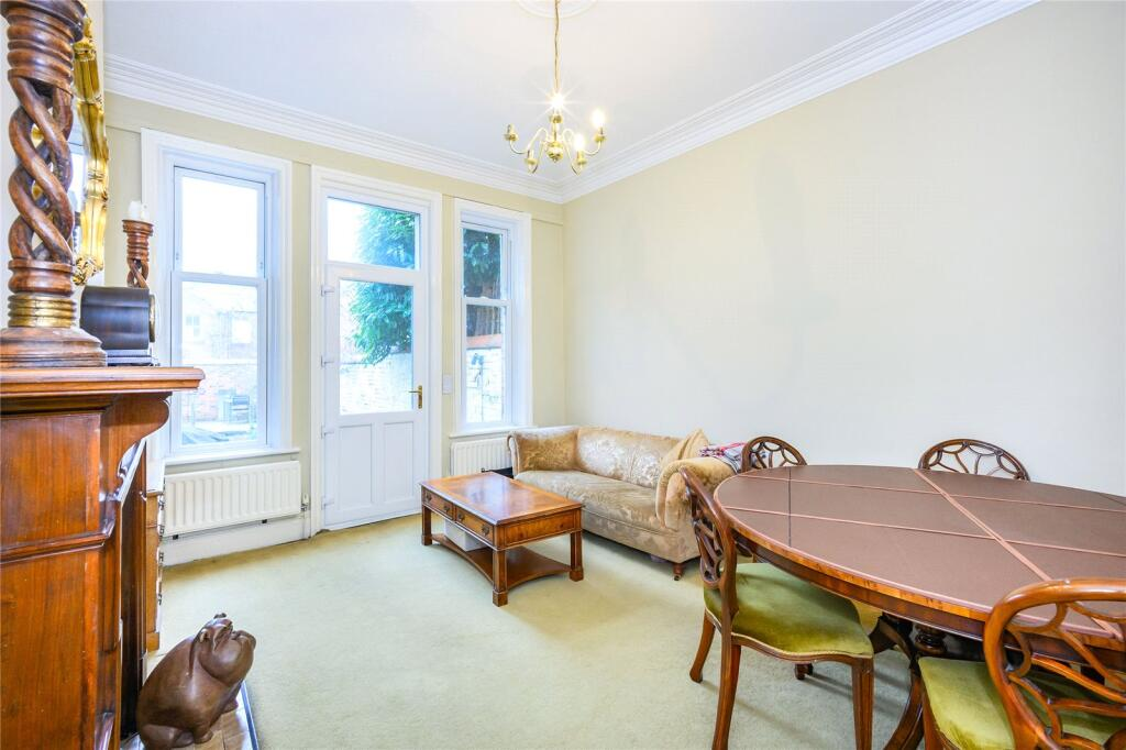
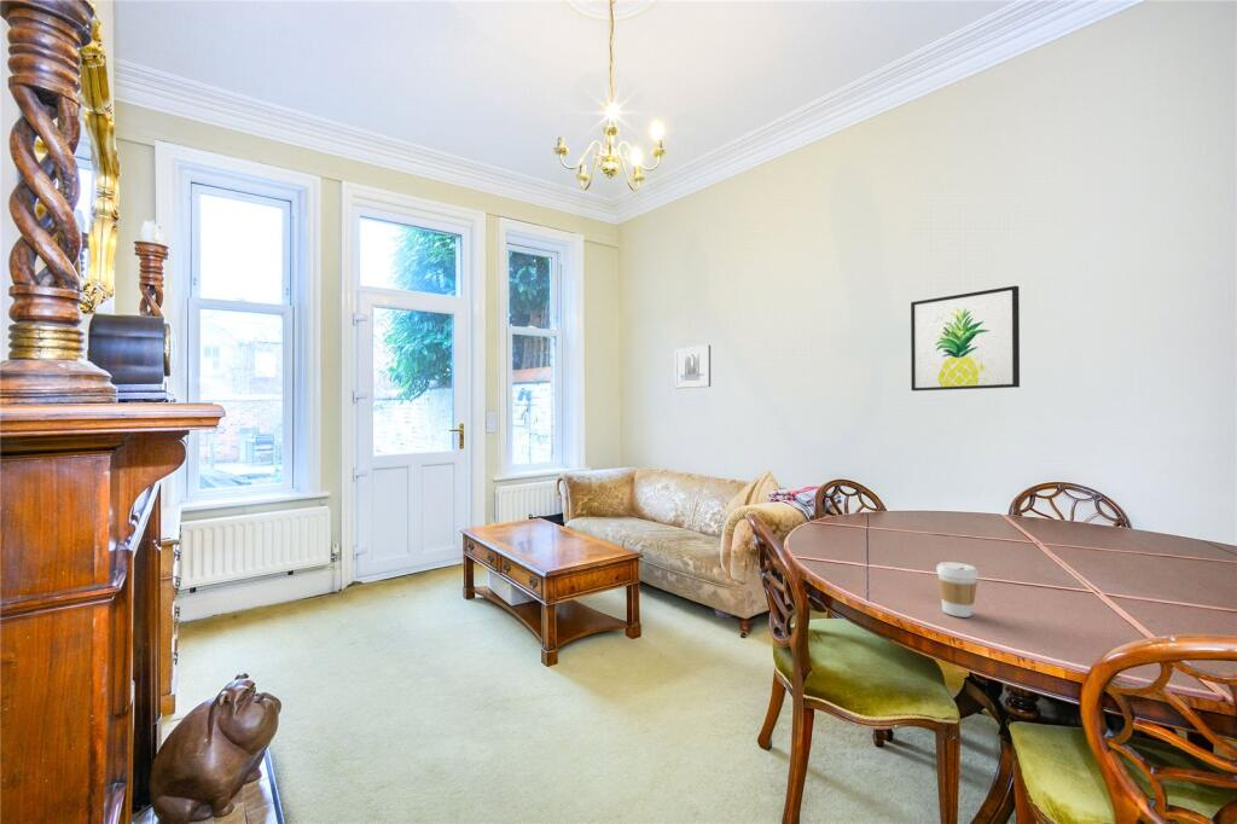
+ coffee cup (957, 587)
+ wall art (692, 367)
+ wall art (962, 342)
